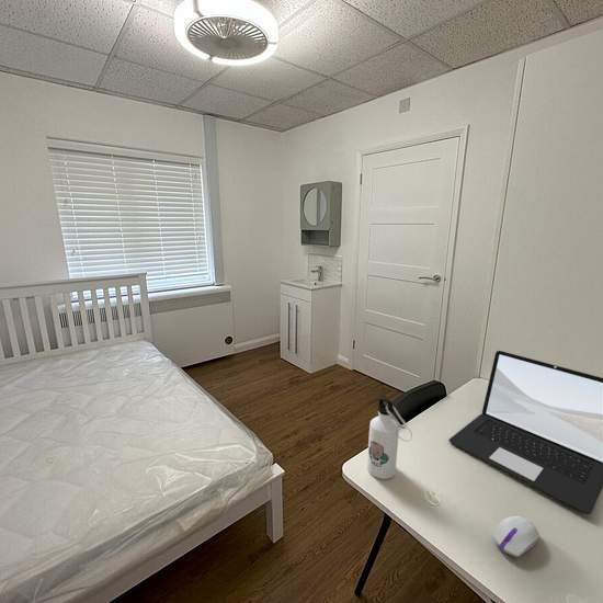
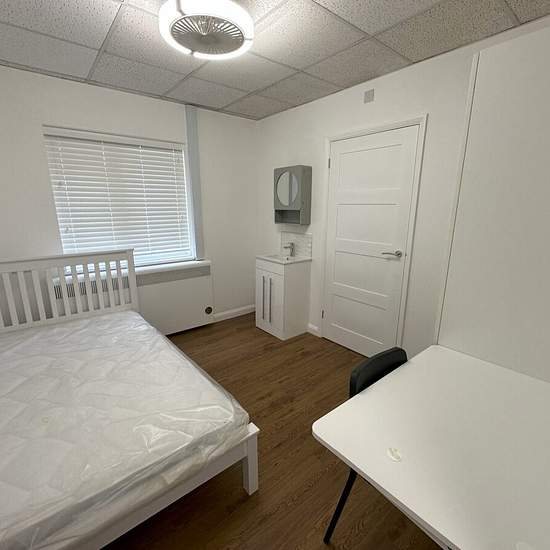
- water bottle (389, 439)
- computer mouse (516, 533)
- laptop (533, 416)
